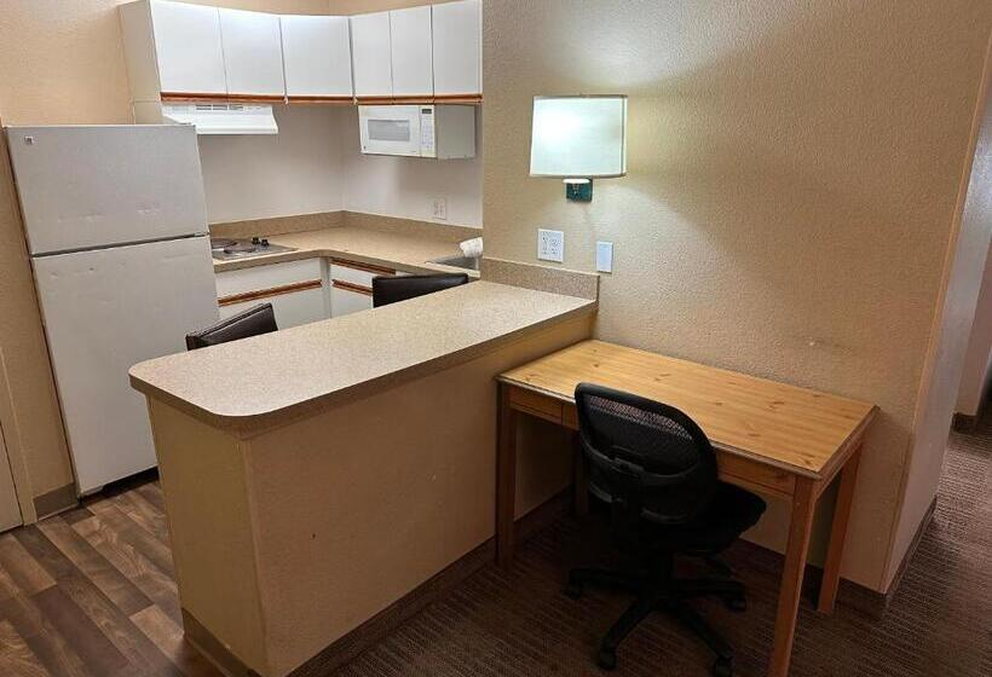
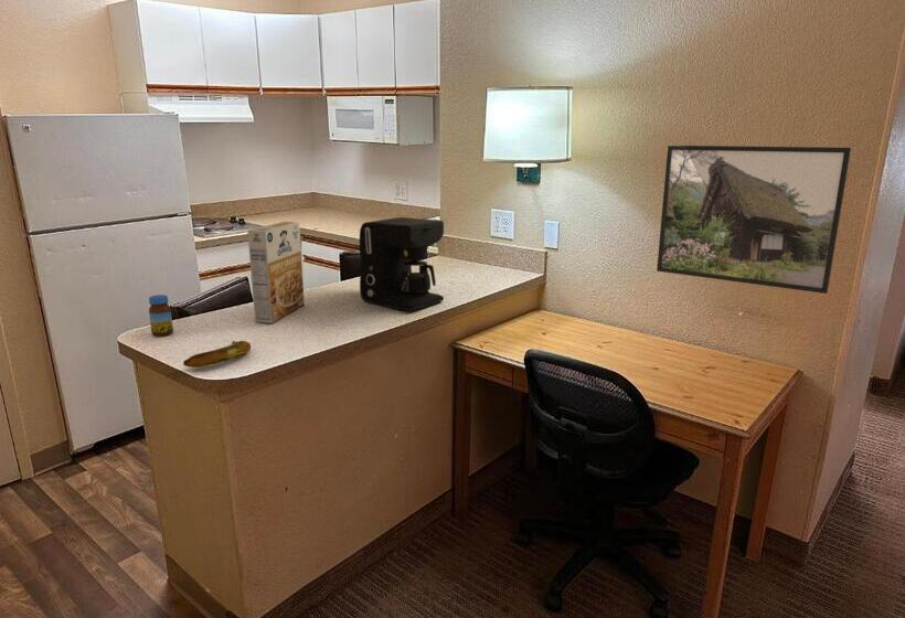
+ coffee maker (403, 262)
+ jar (160, 315)
+ cereal box (277, 270)
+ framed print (744, 215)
+ banana (216, 349)
